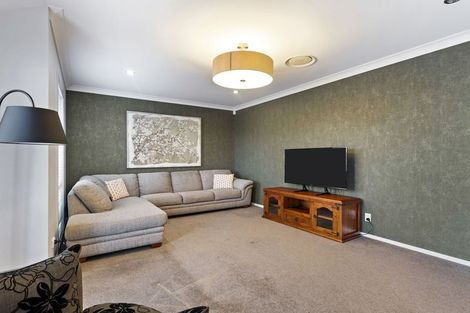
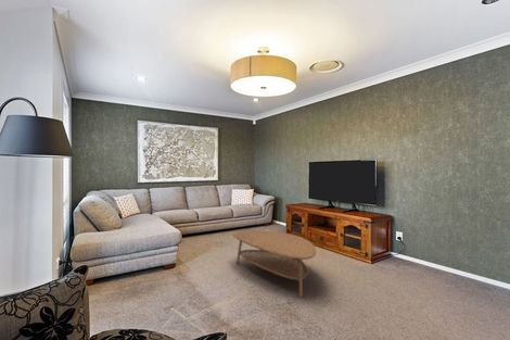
+ coffee table (276, 256)
